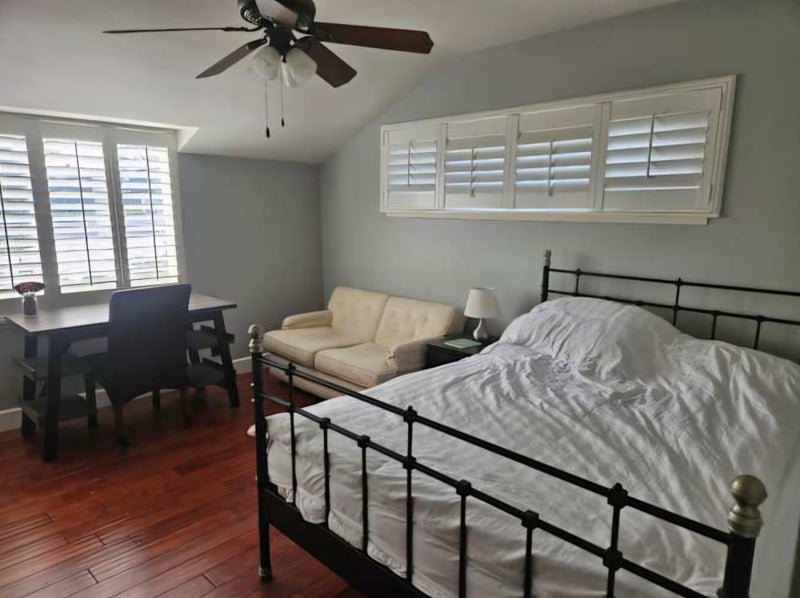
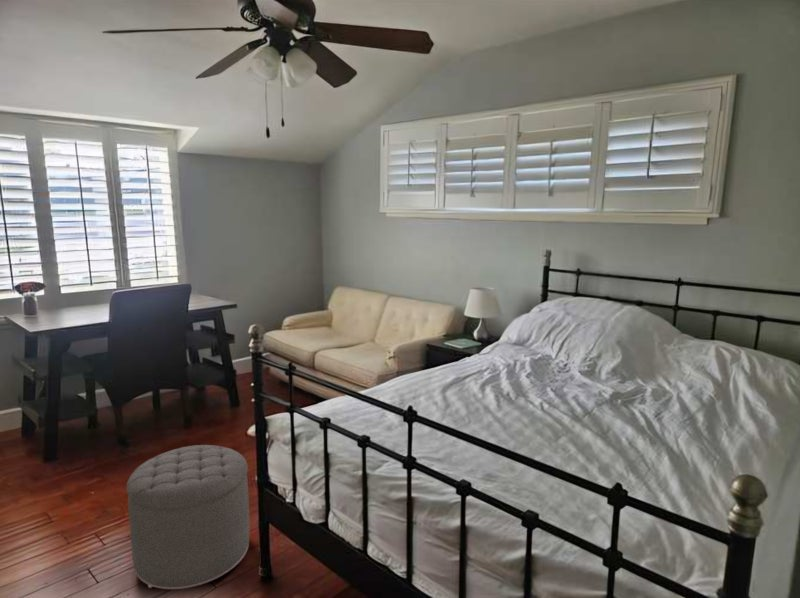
+ ottoman (191, 510)
